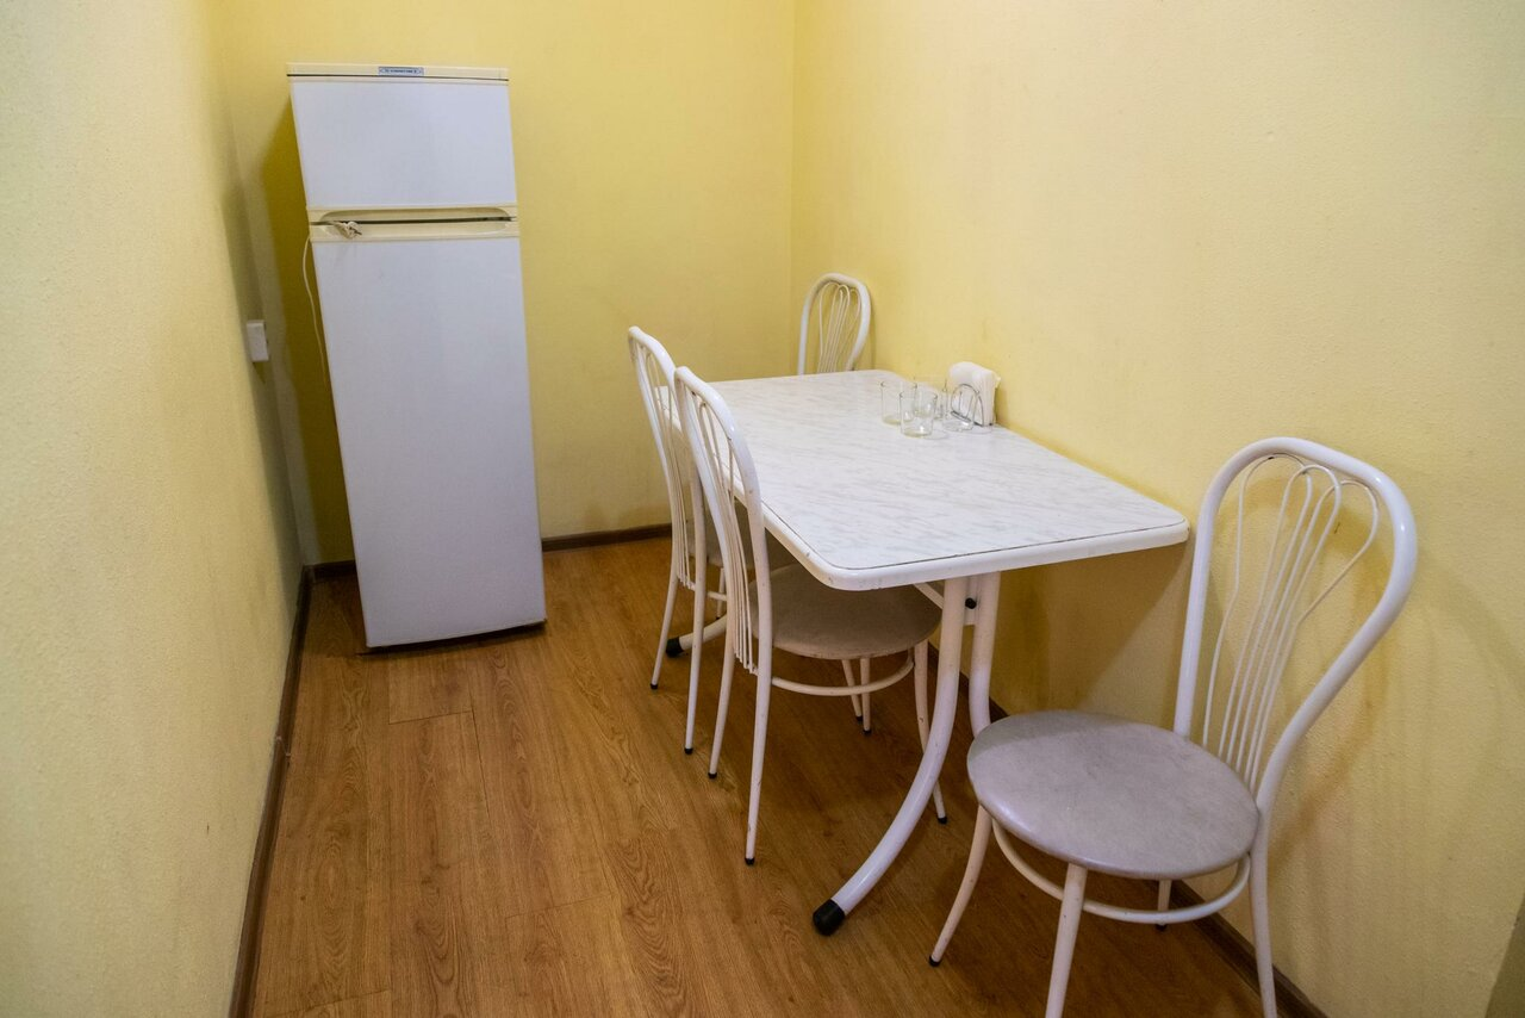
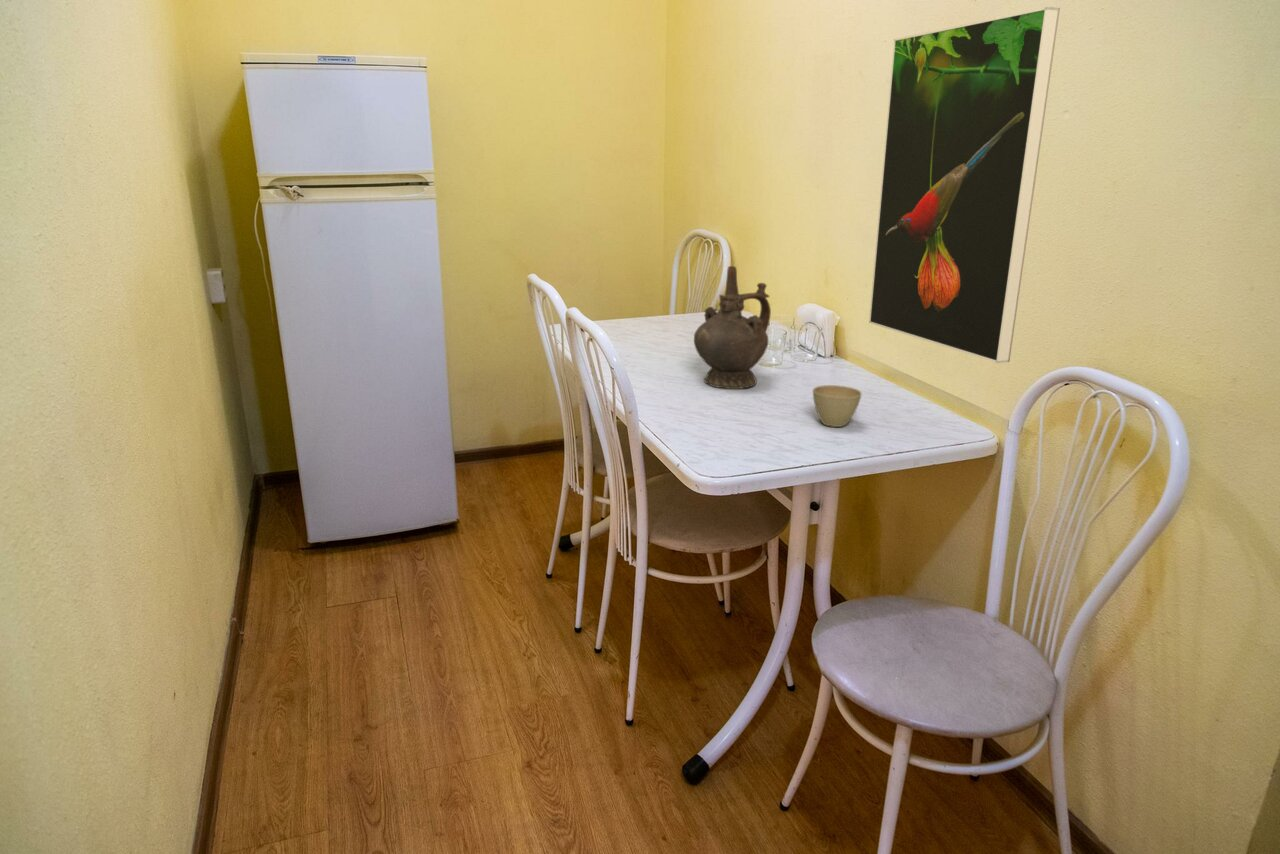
+ flower pot (835, 407)
+ ceremonial vessel (734, 325)
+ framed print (948, 191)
